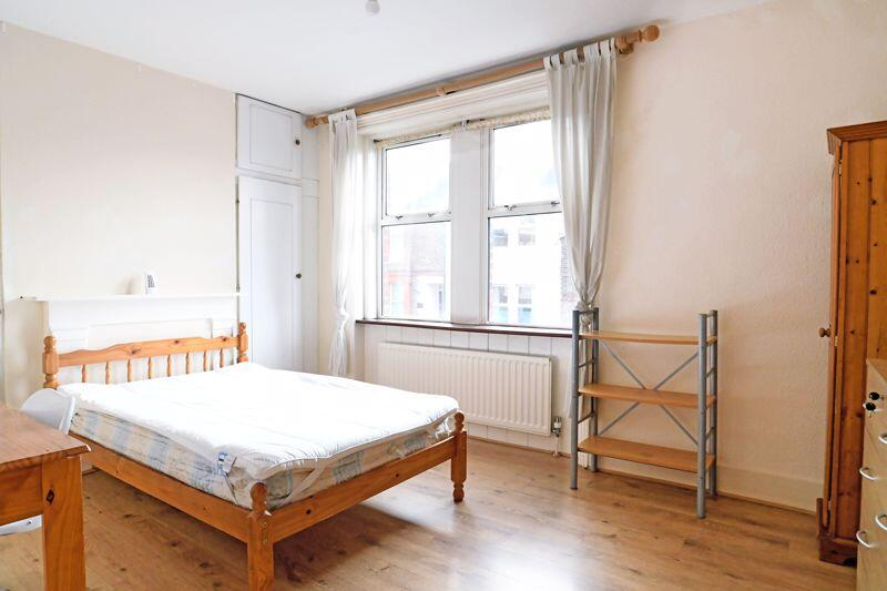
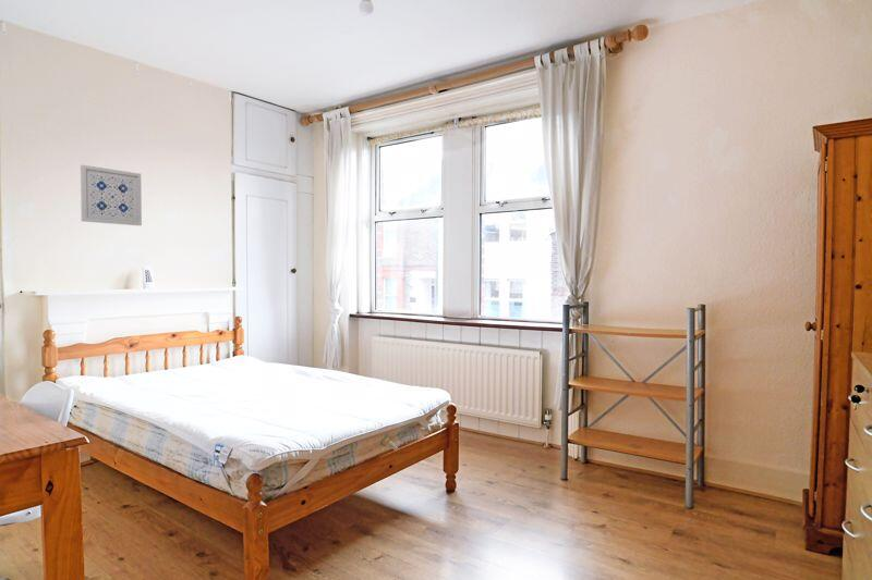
+ wall art (112, 196)
